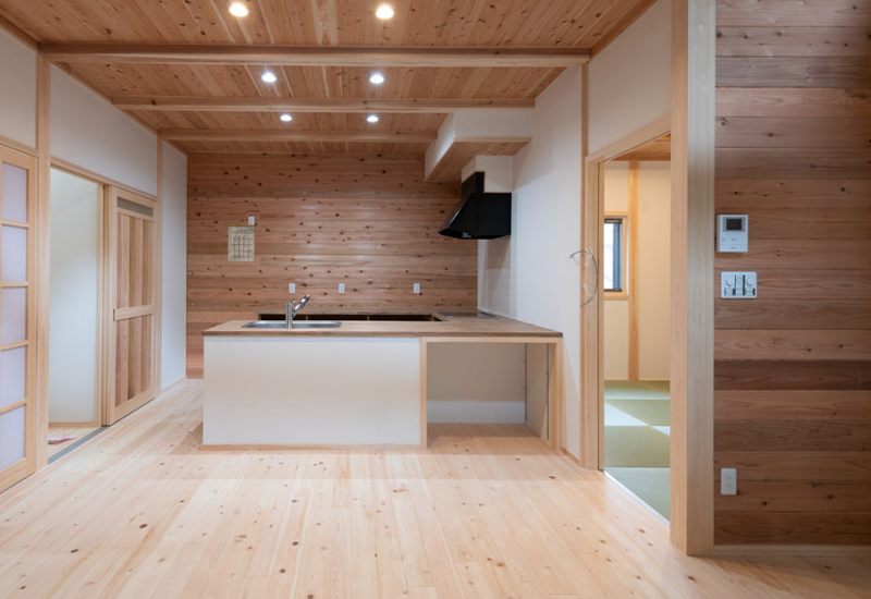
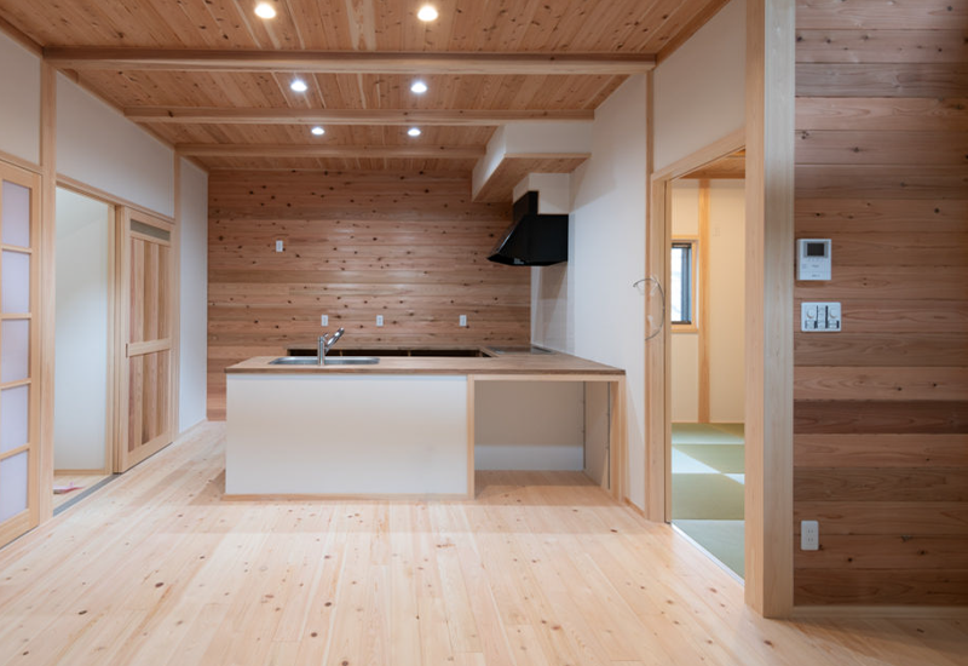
- calendar (241, 239)
